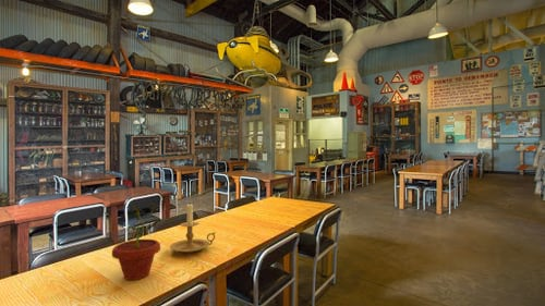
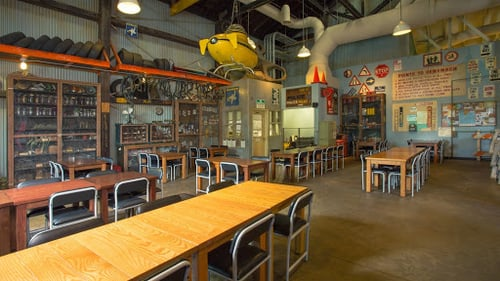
- candle holder (190, 225)
- potted plant (138, 240)
